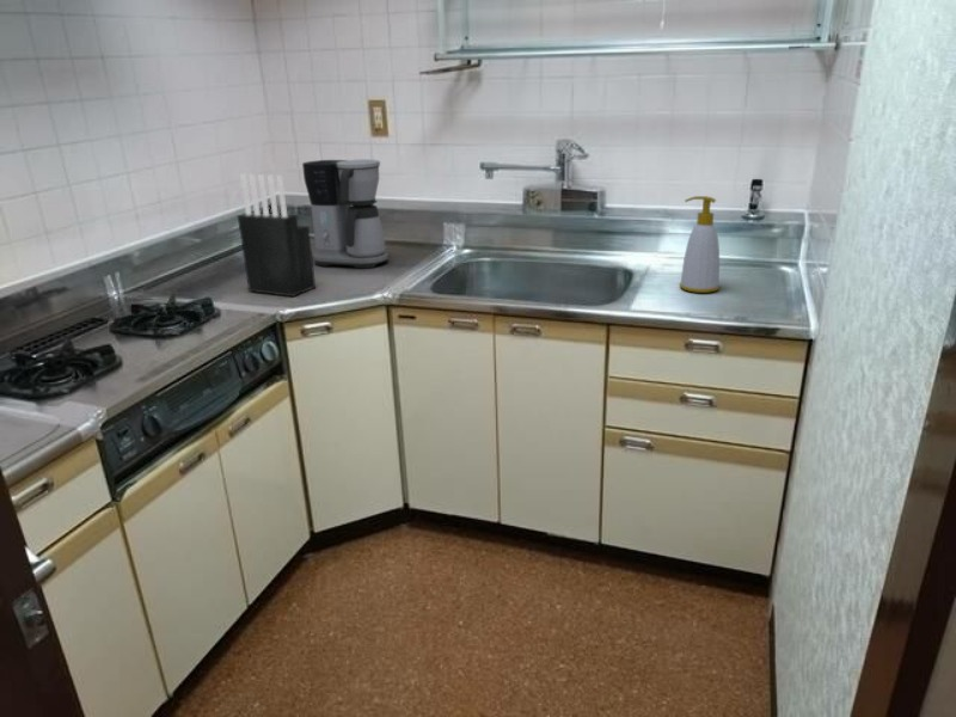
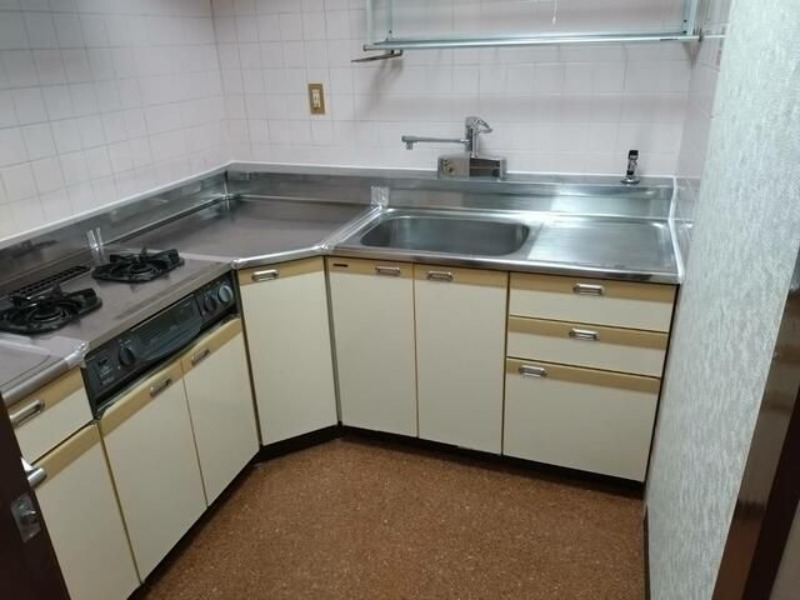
- soap bottle (701, 243)
- knife block (277, 232)
- coffee maker (343, 213)
